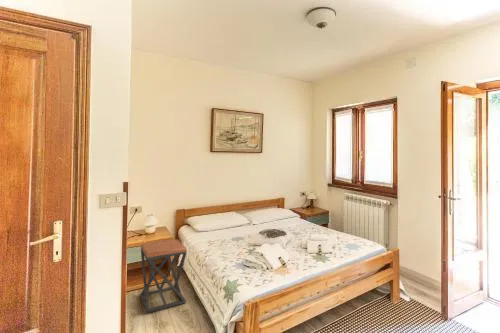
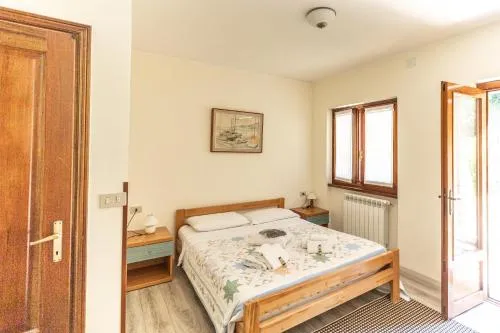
- stool (162, 273)
